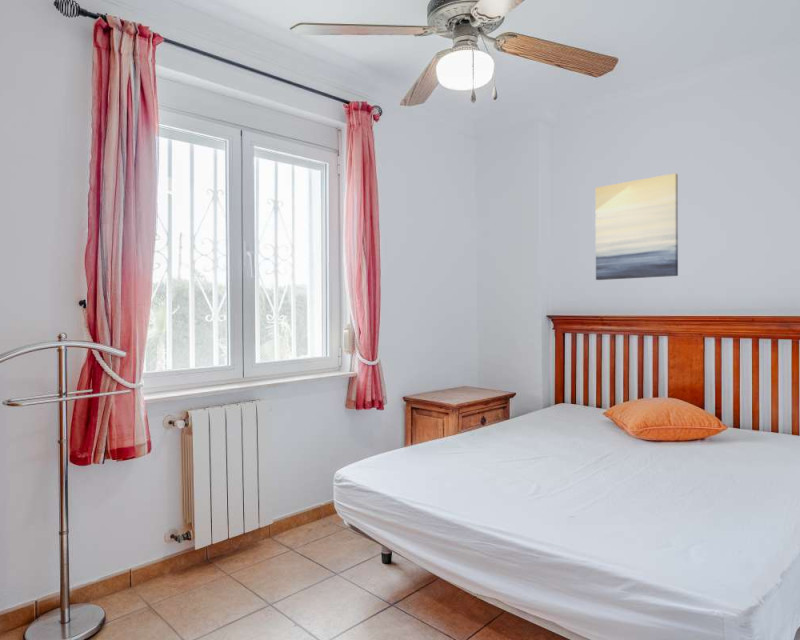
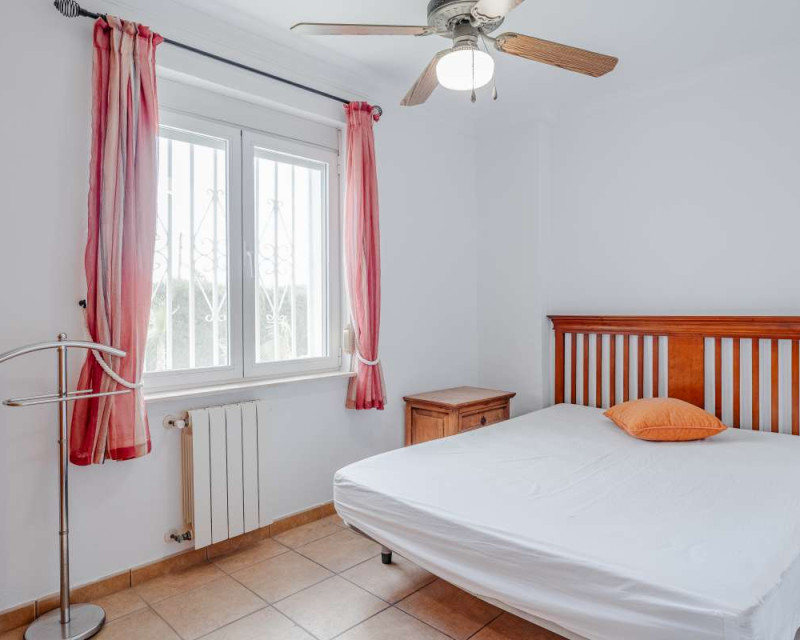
- wall art (634, 229)
